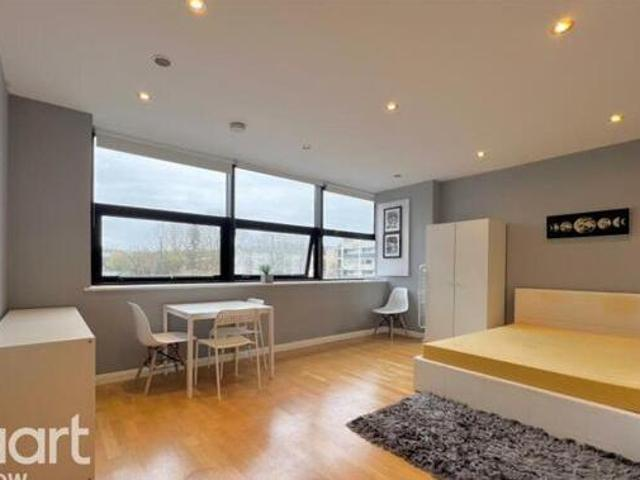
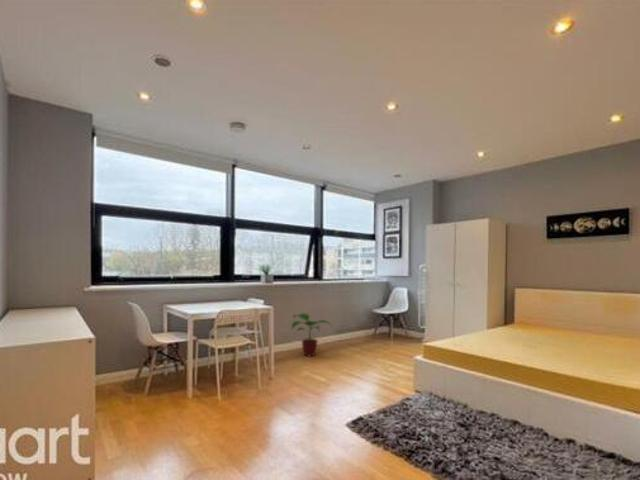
+ potted plant (303, 339)
